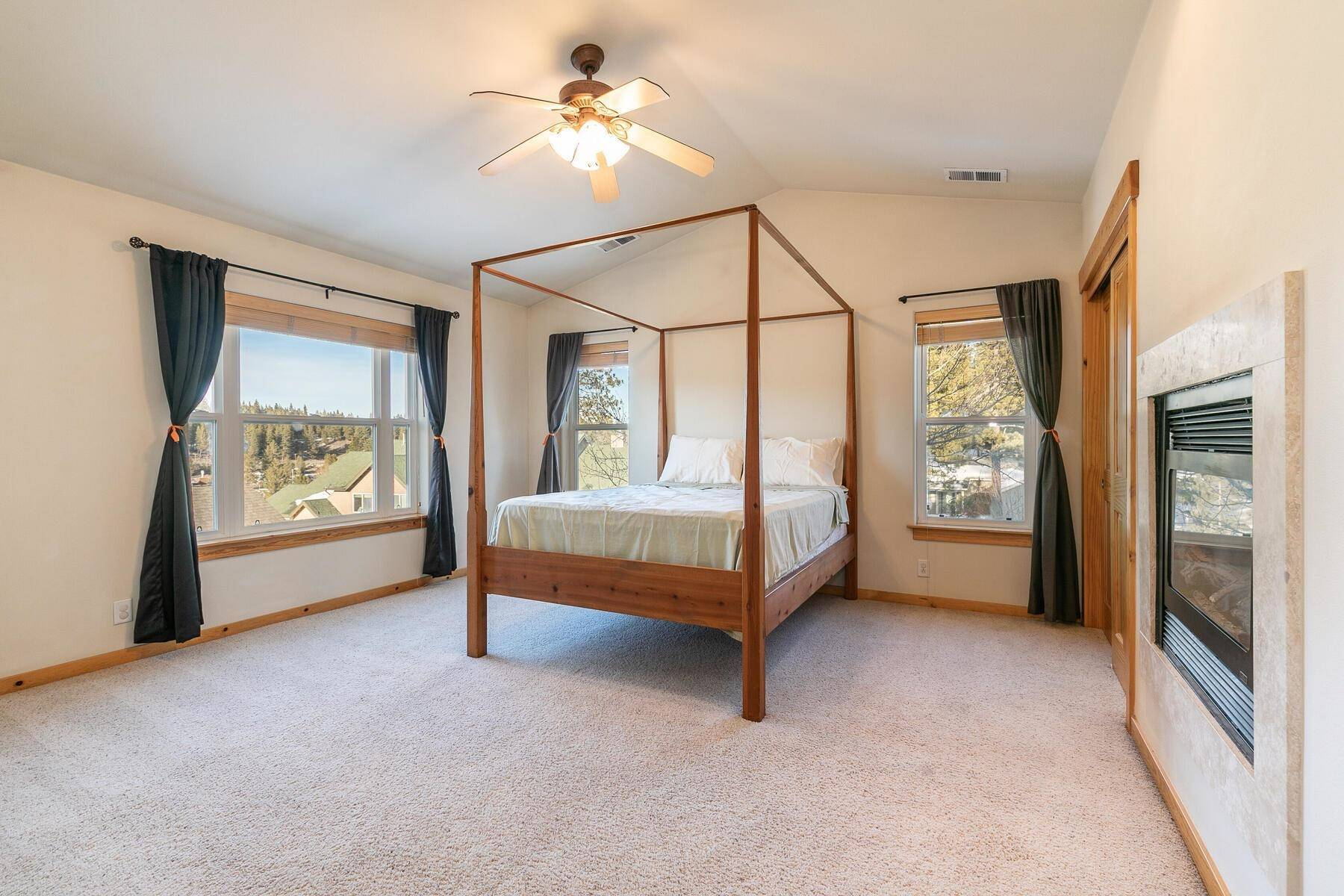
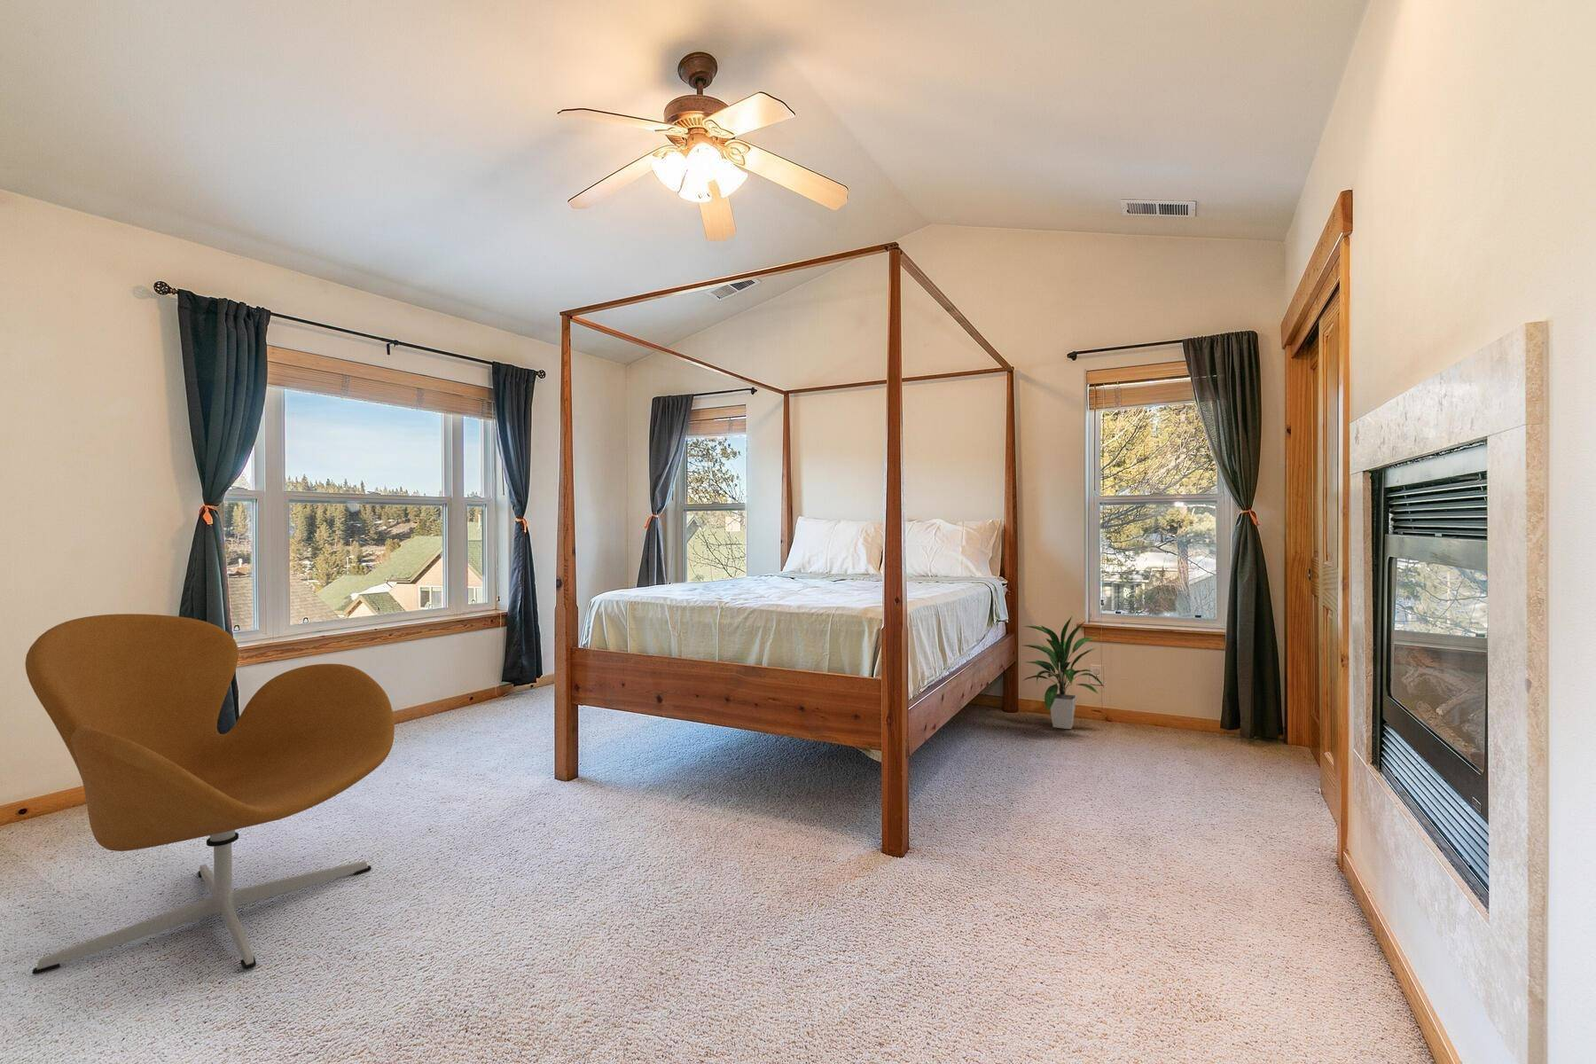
+ indoor plant (1059, 670)
+ armchair (211, 765)
